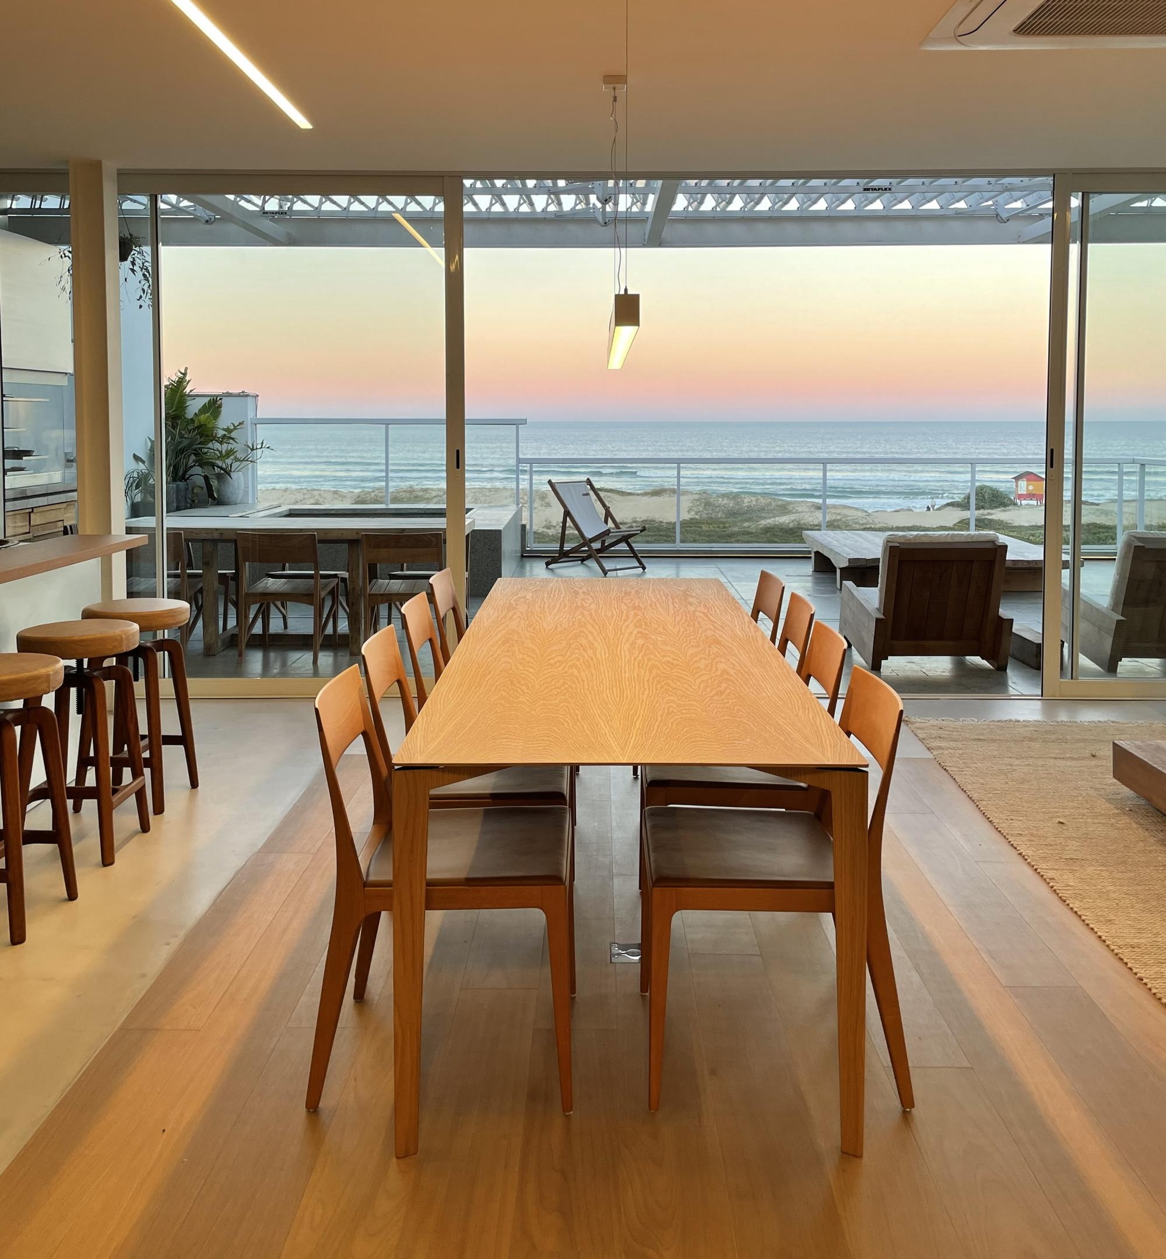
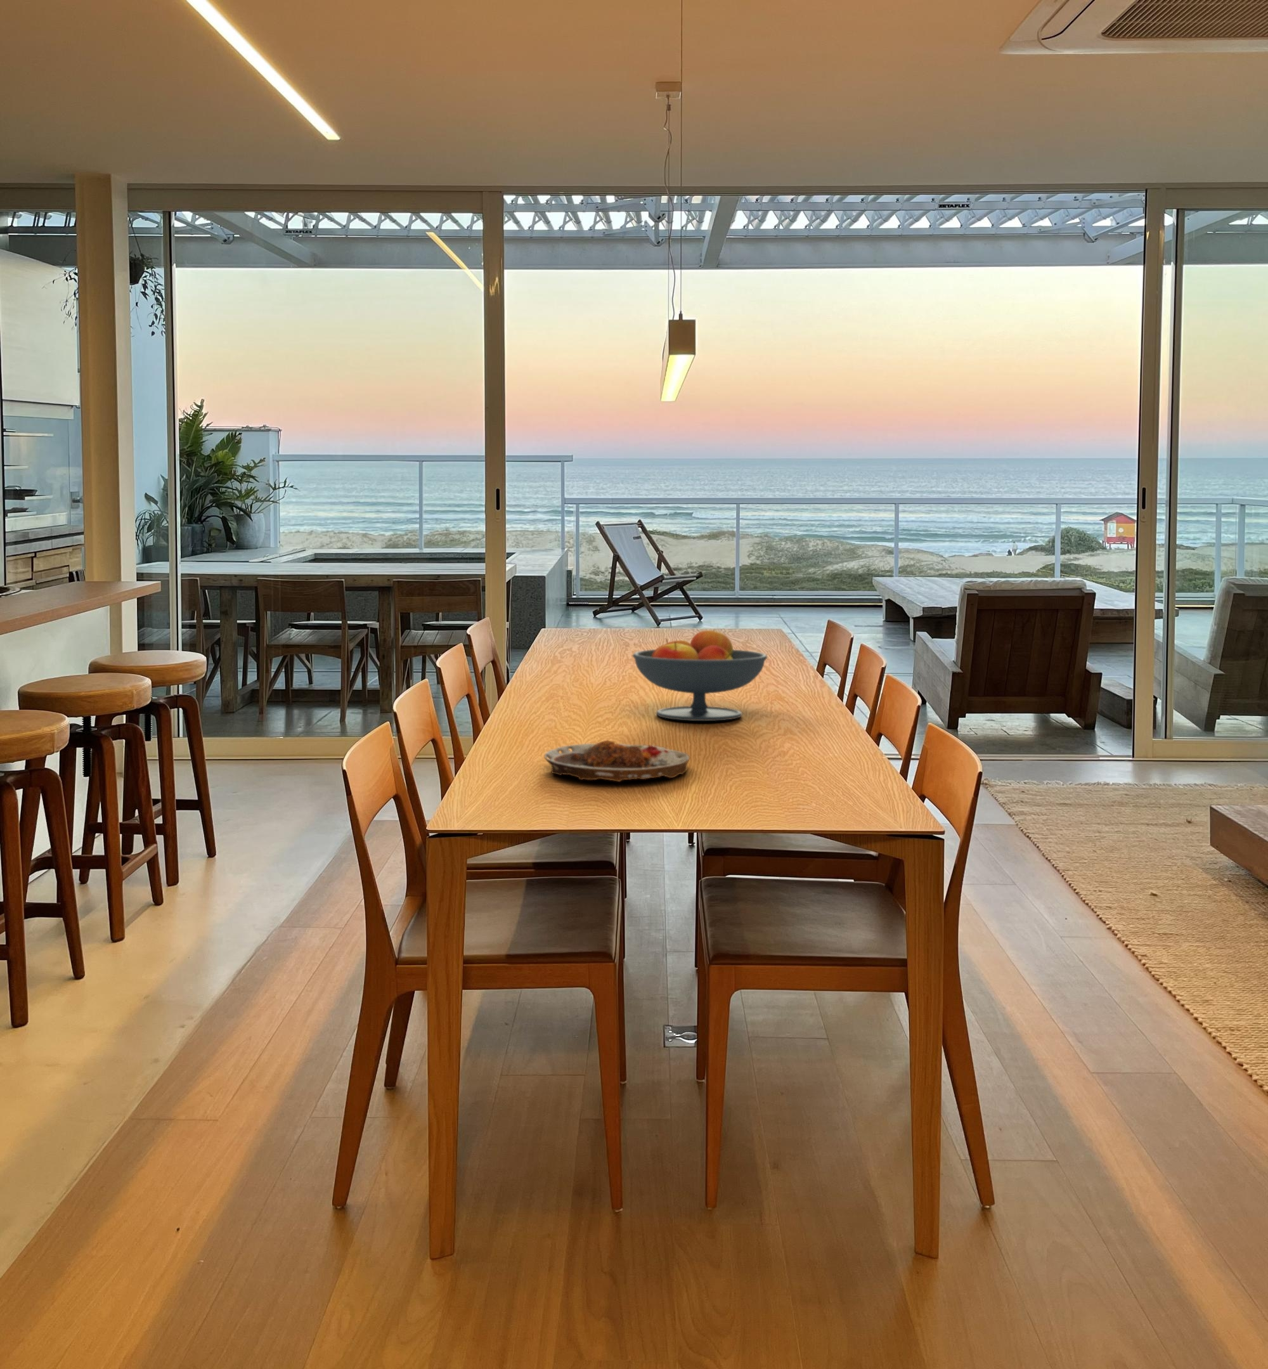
+ fruit bowl (699, 674)
+ plate (617, 756)
